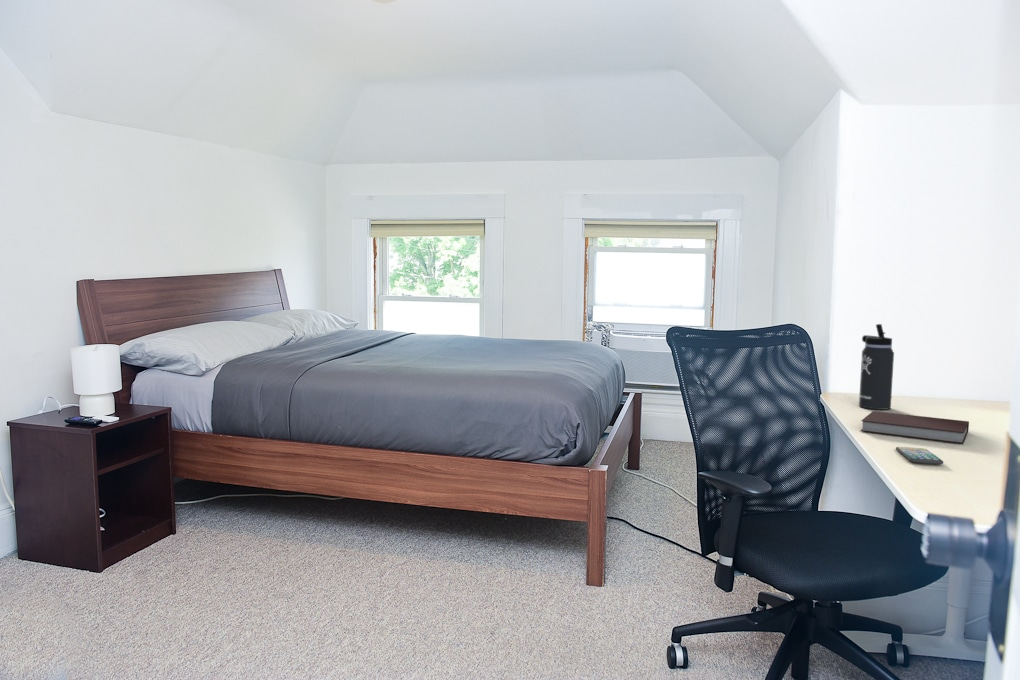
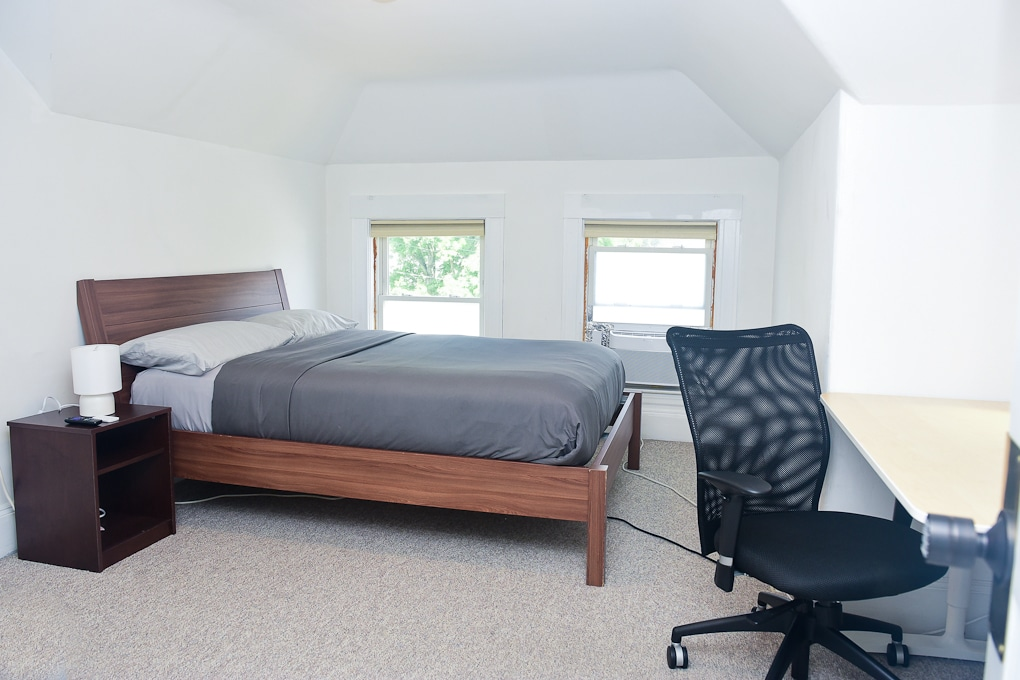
- smartphone (918, 455)
- thermos bottle (874, 365)
- notebook (914, 426)
